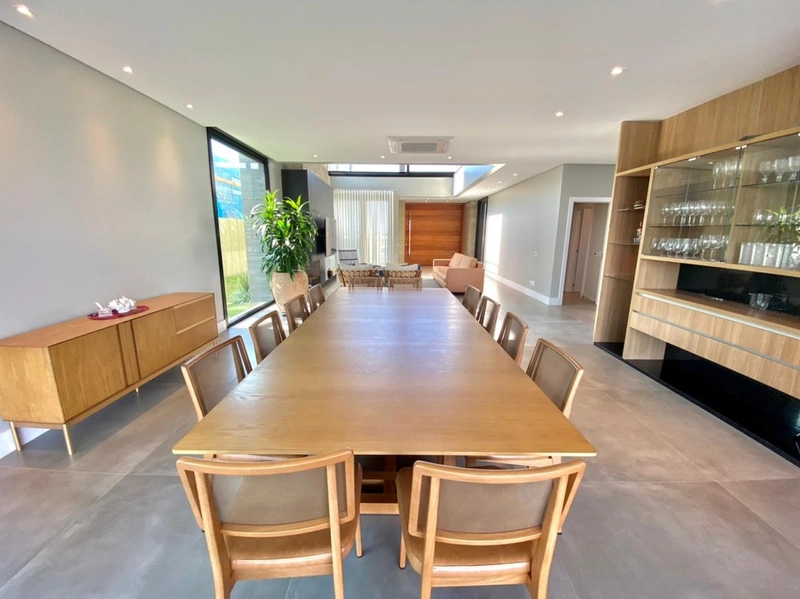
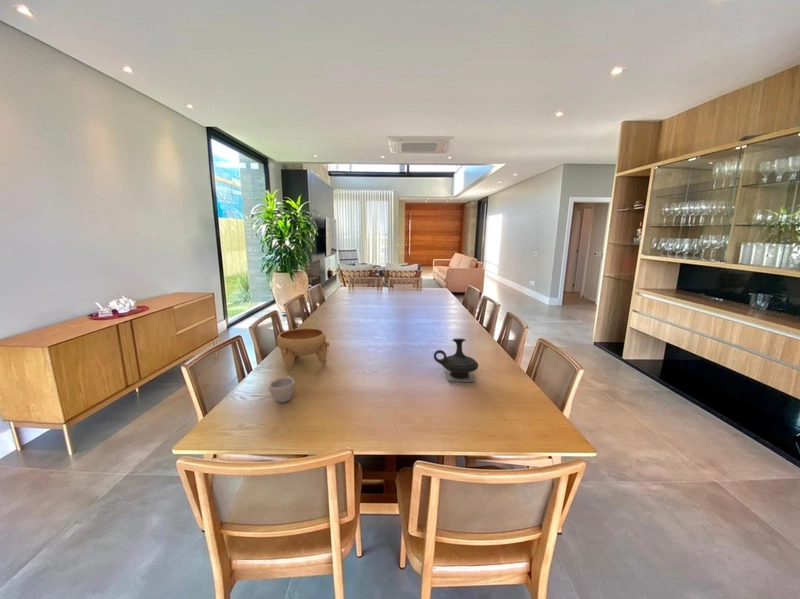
+ teapot (455, 358)
+ cup (283, 389)
+ bowl (303, 348)
